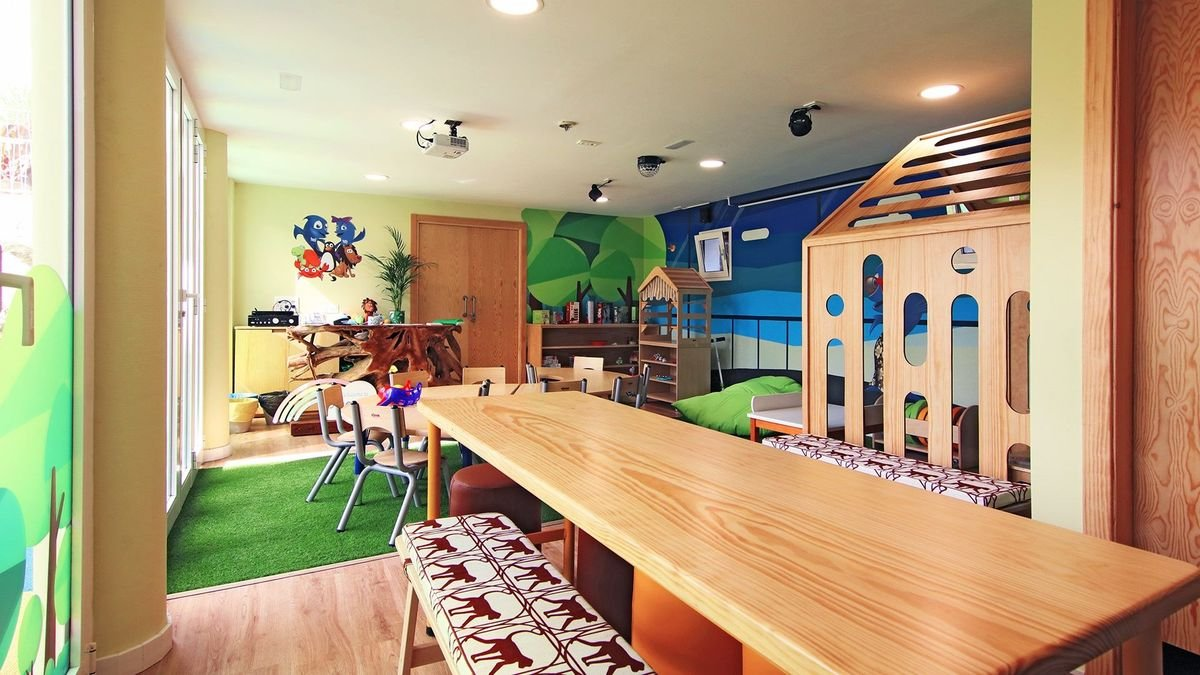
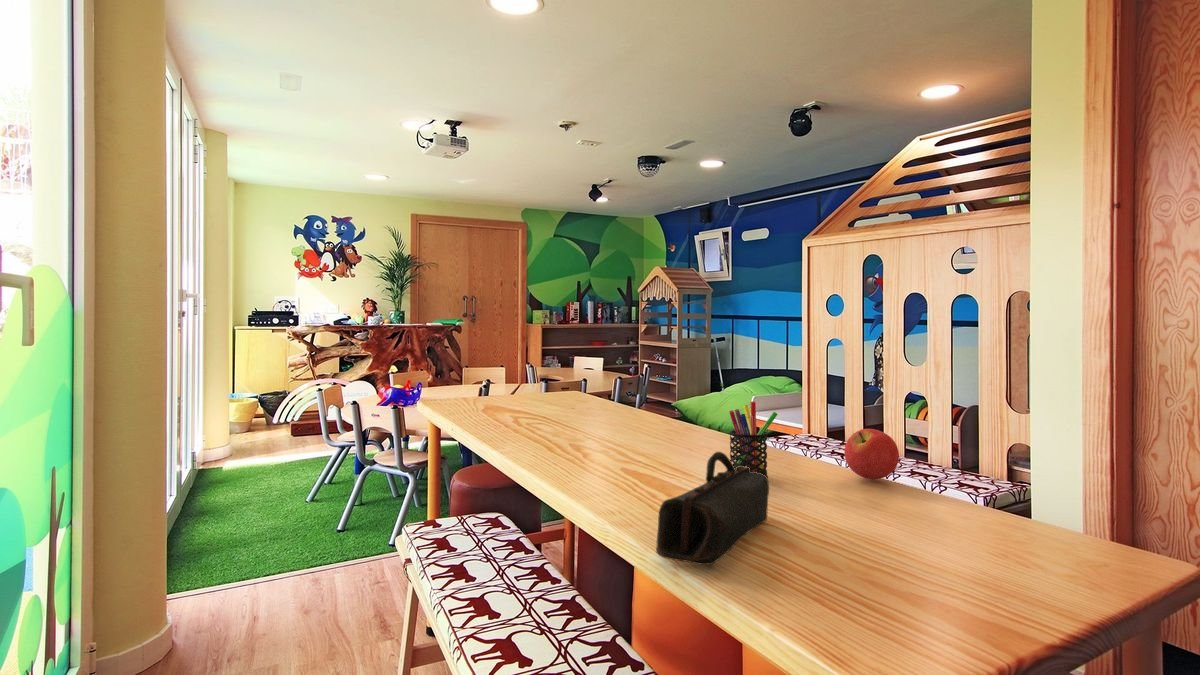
+ pencil case (718, 495)
+ fruit (871, 454)
+ pen holder (753, 438)
